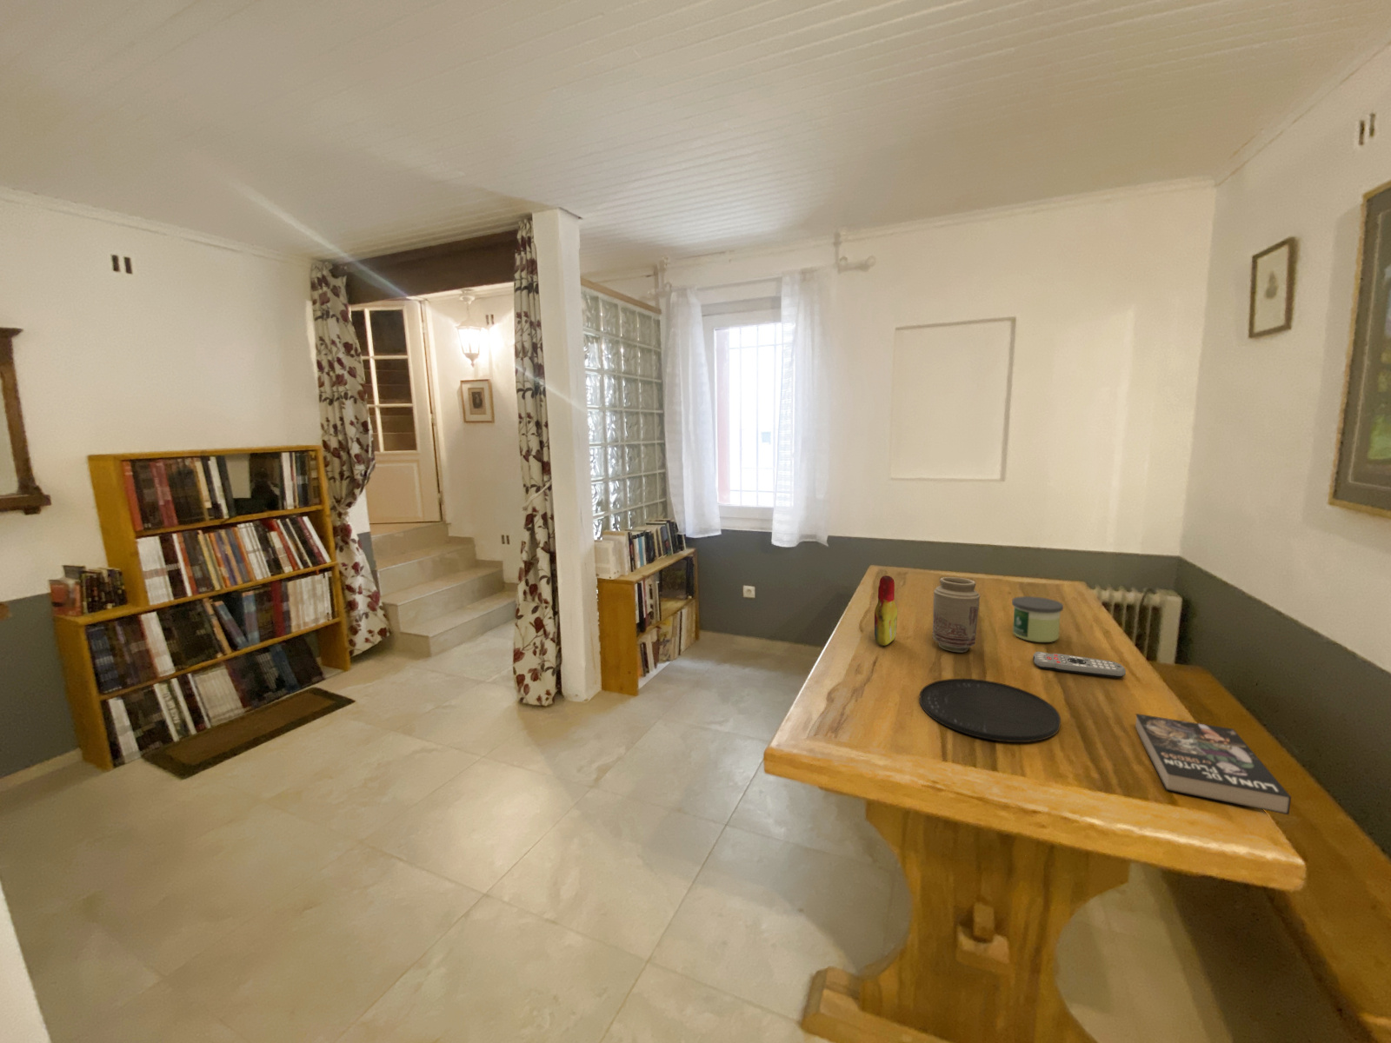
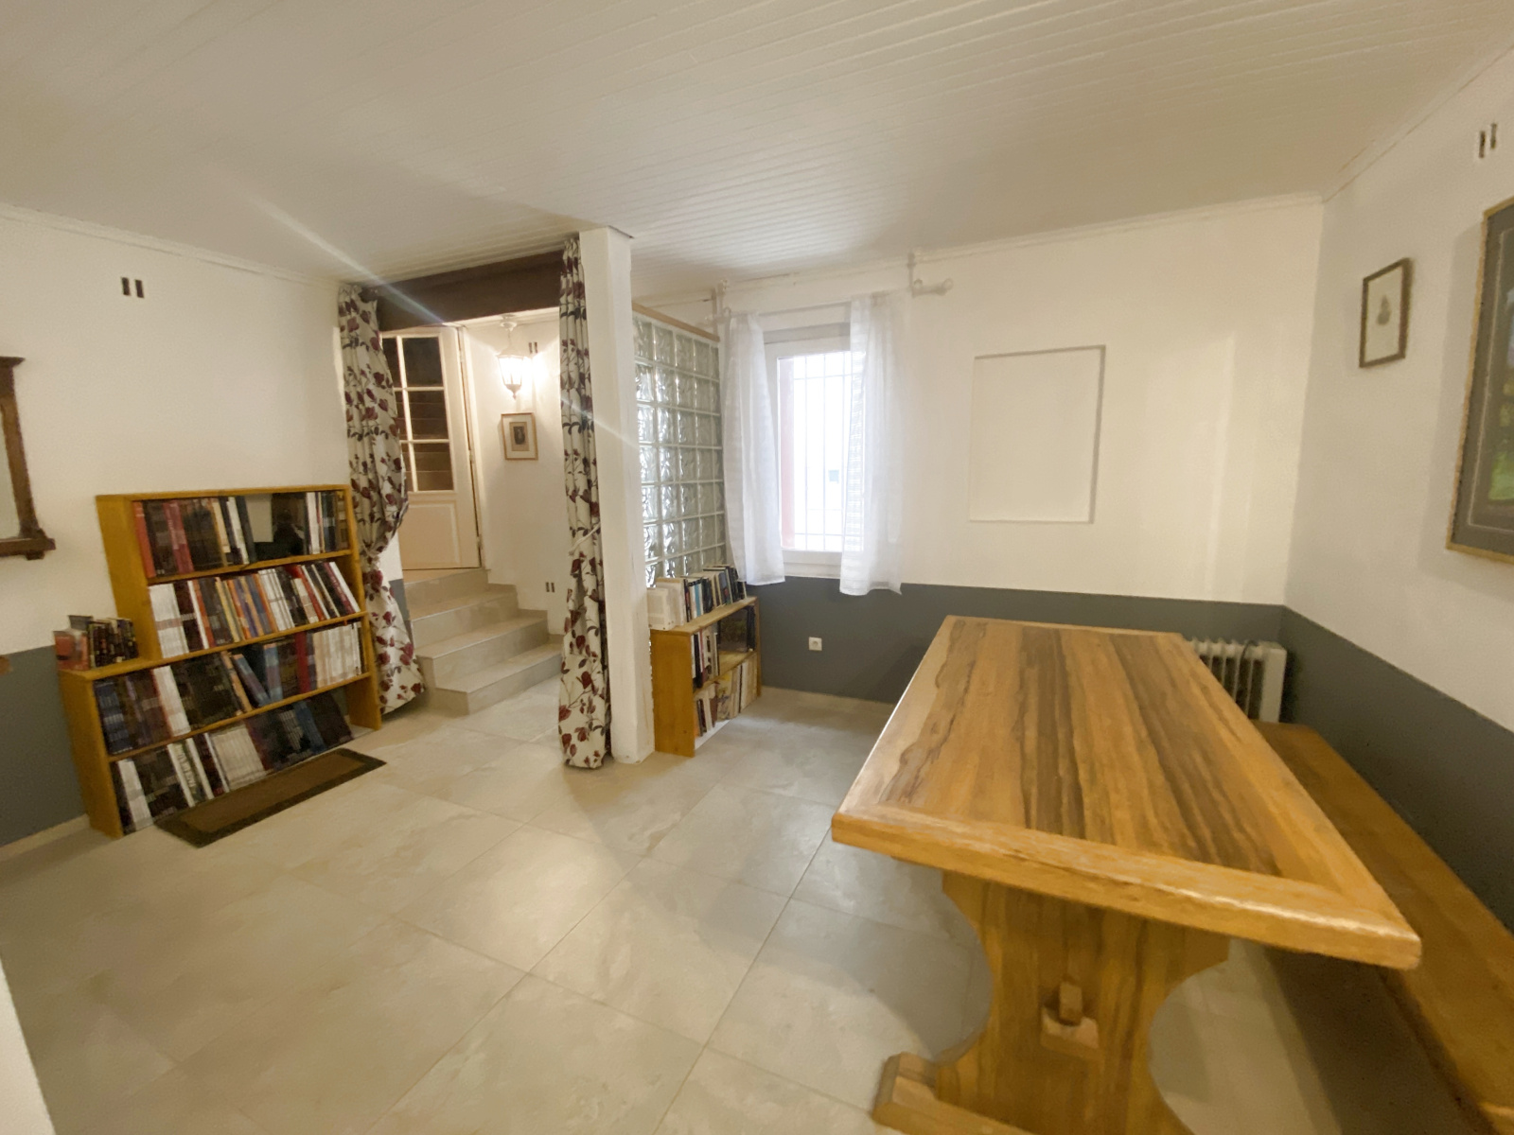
- bottle (885, 608)
- candle (1035, 619)
- book (1202, 757)
- remote control (1077, 665)
- vase (955, 614)
- plate (986, 707)
